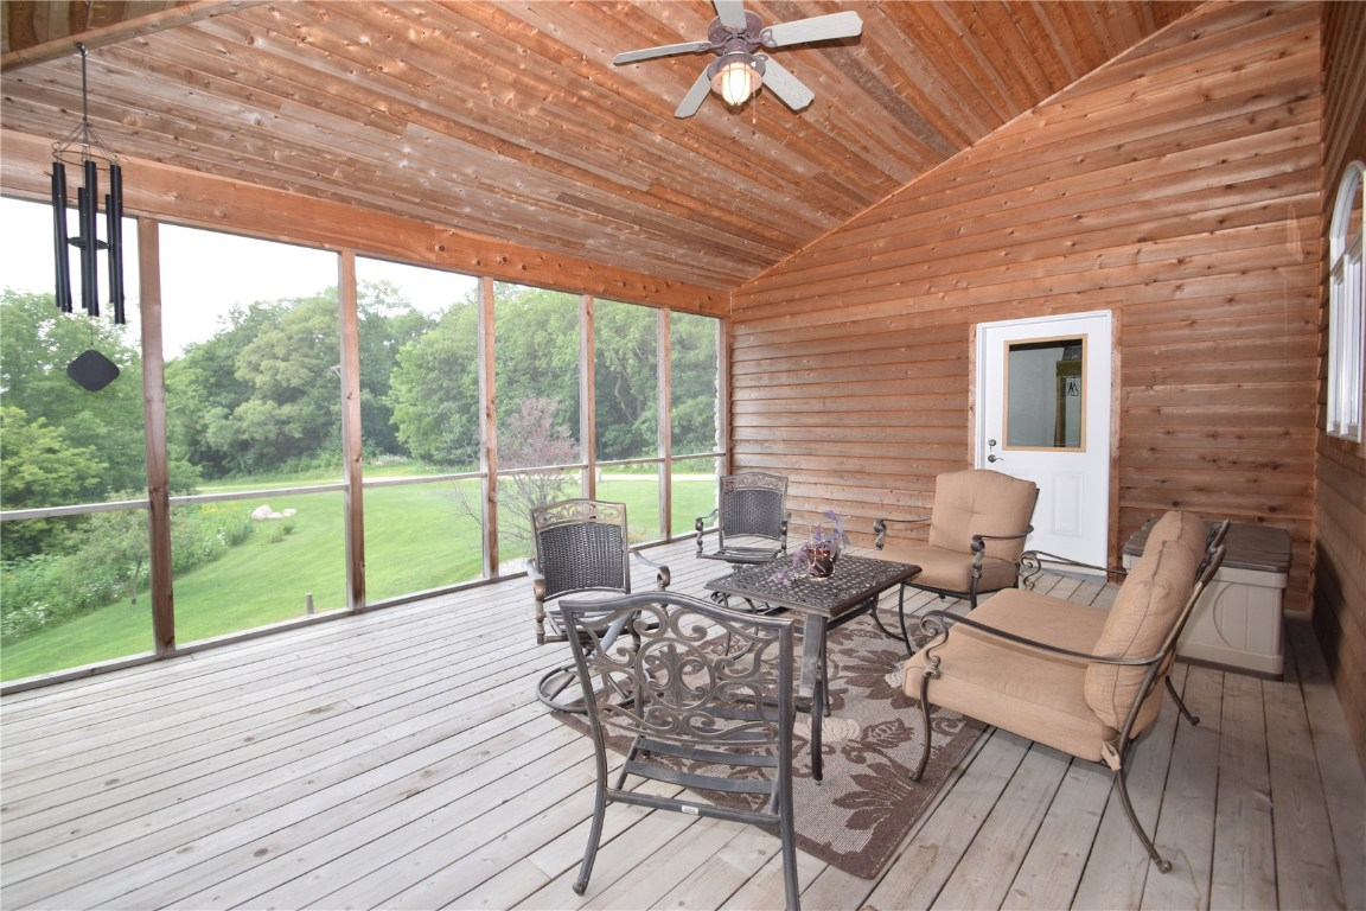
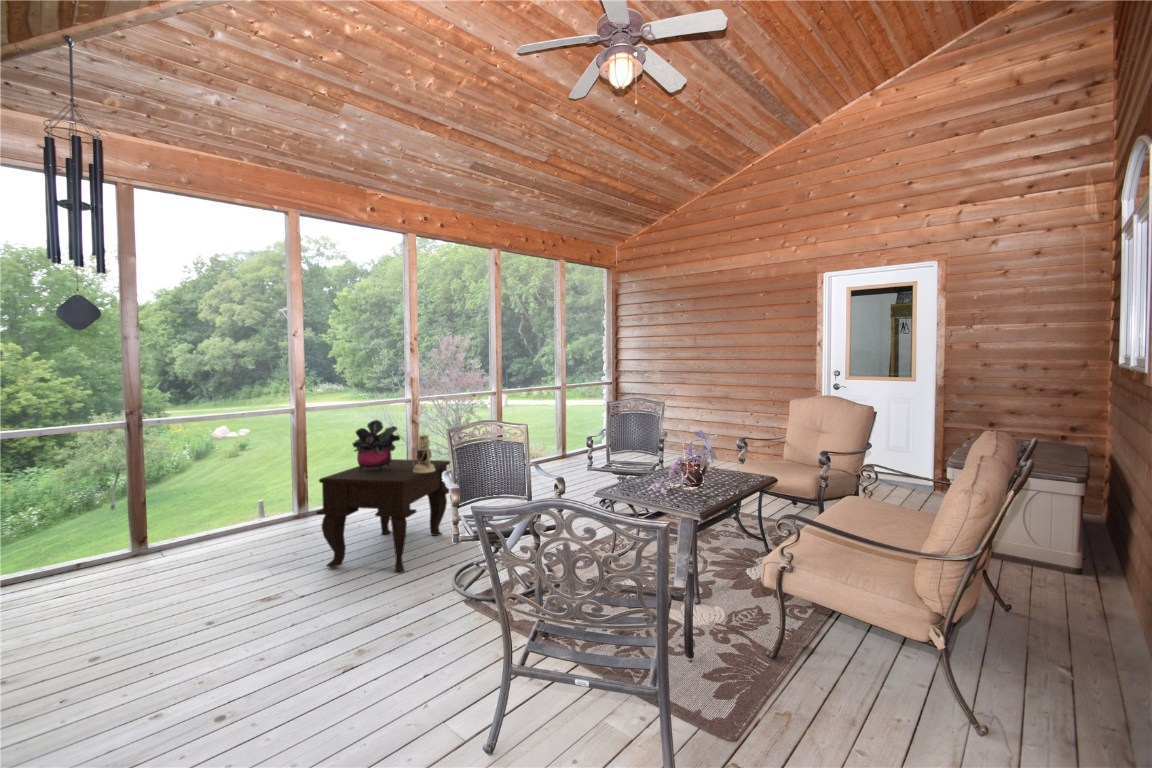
+ side table (389, 509)
+ potted plant (374, 446)
+ lantern (424, 450)
